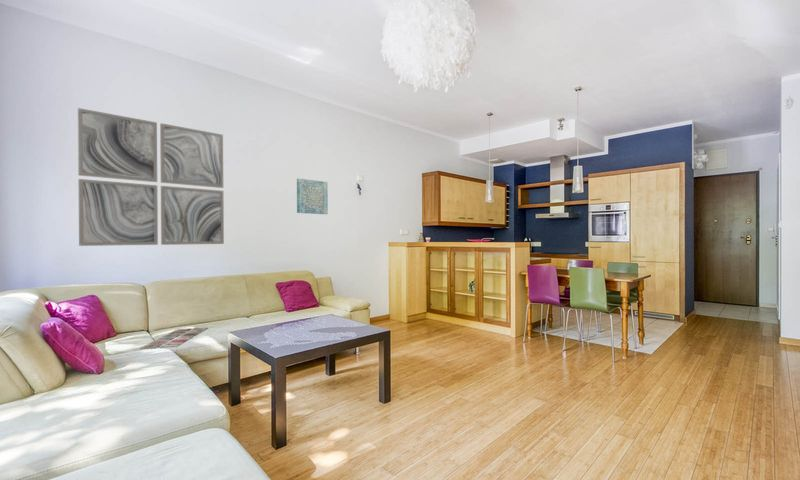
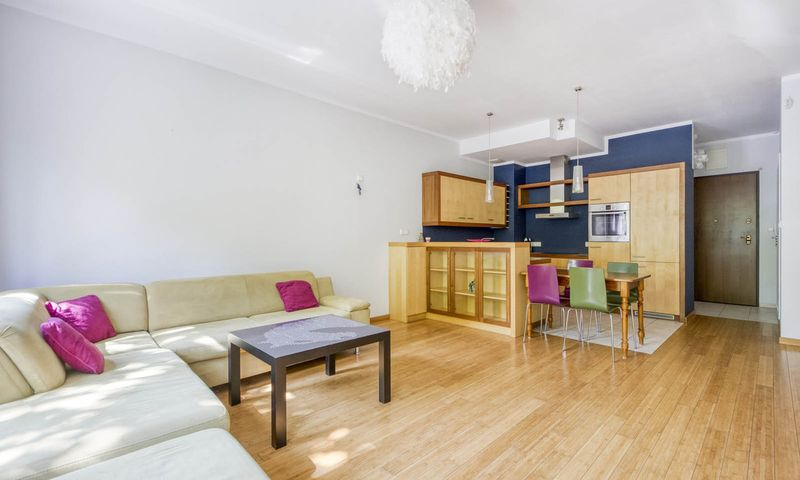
- wall art (161, 182)
- wall art (312, 197)
- magazine (177, 337)
